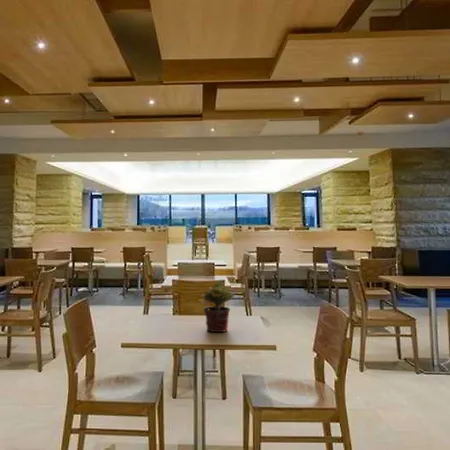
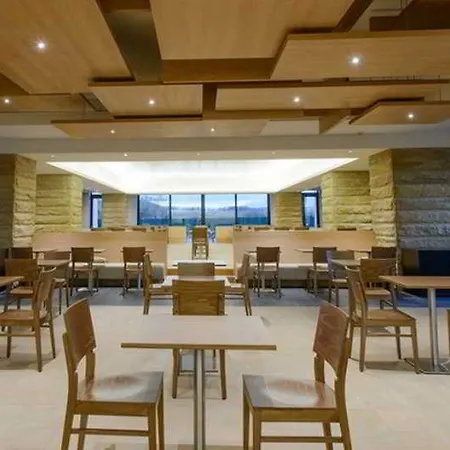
- potted plant (217, 305)
